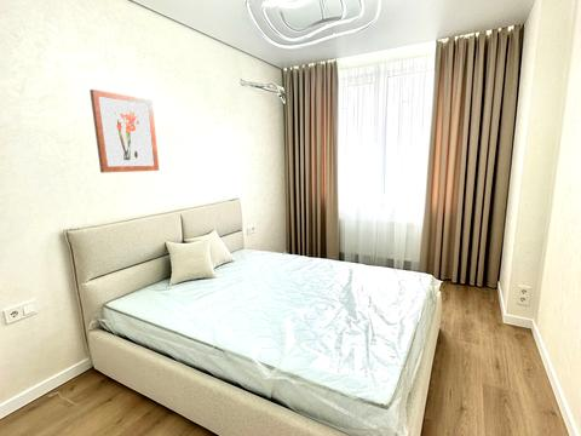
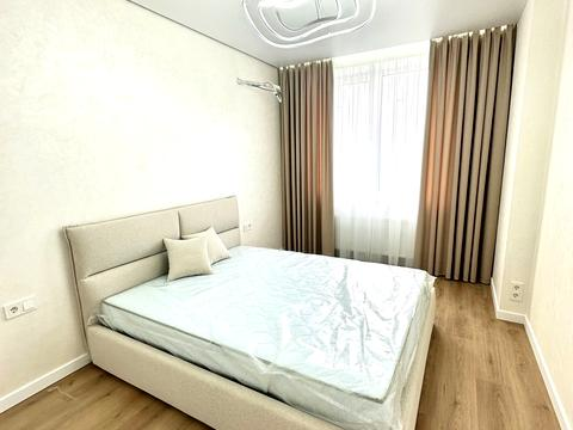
- wall art (127, 133)
